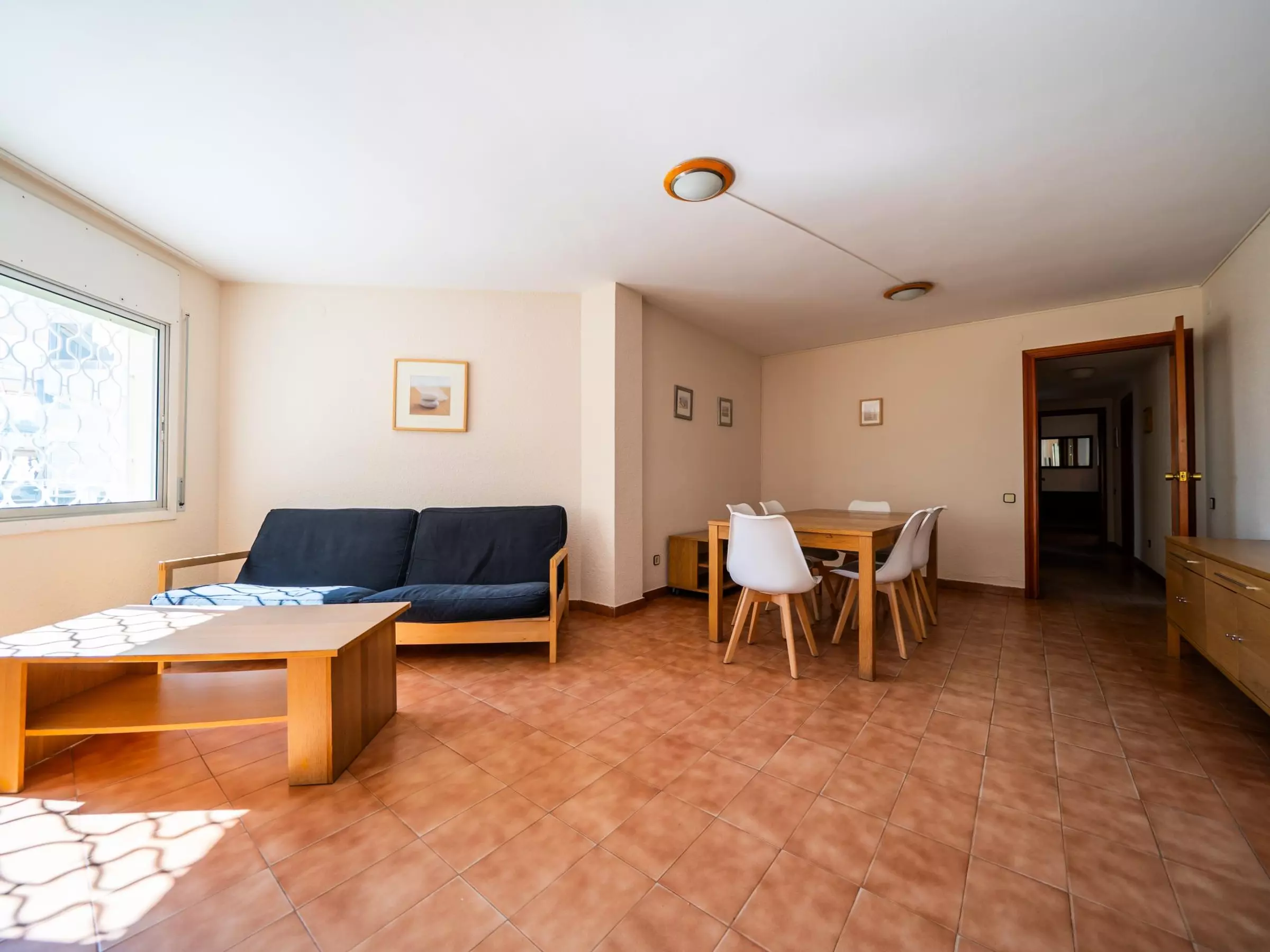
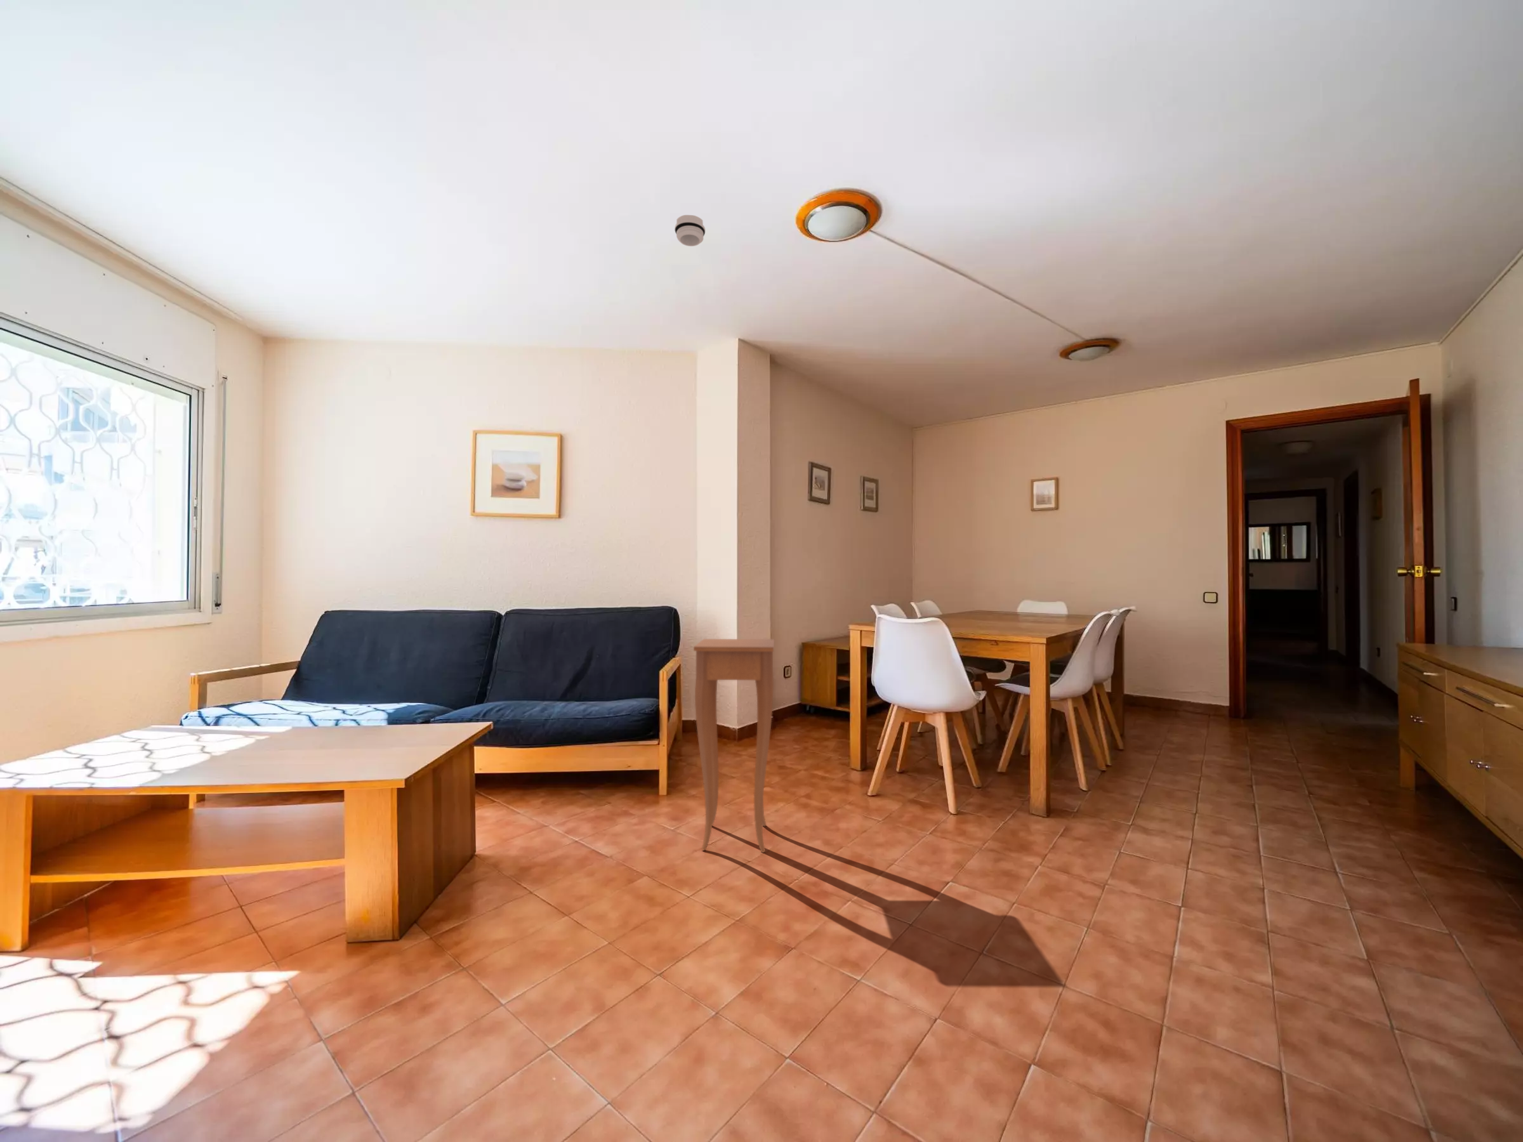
+ smoke detector (690, 232)
+ side table (717, 739)
